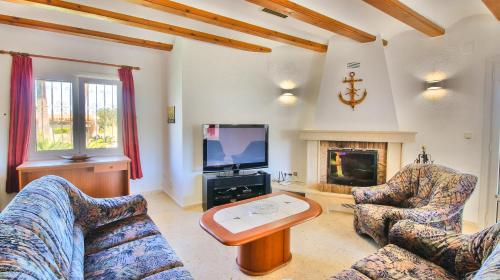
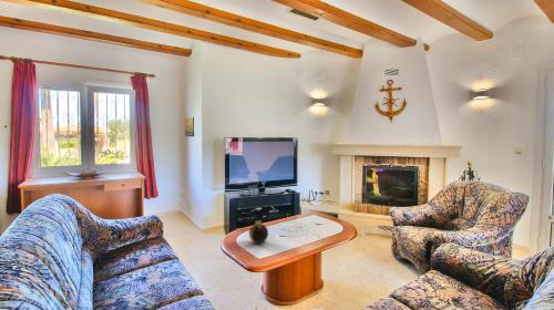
+ decorative orb (258, 232)
